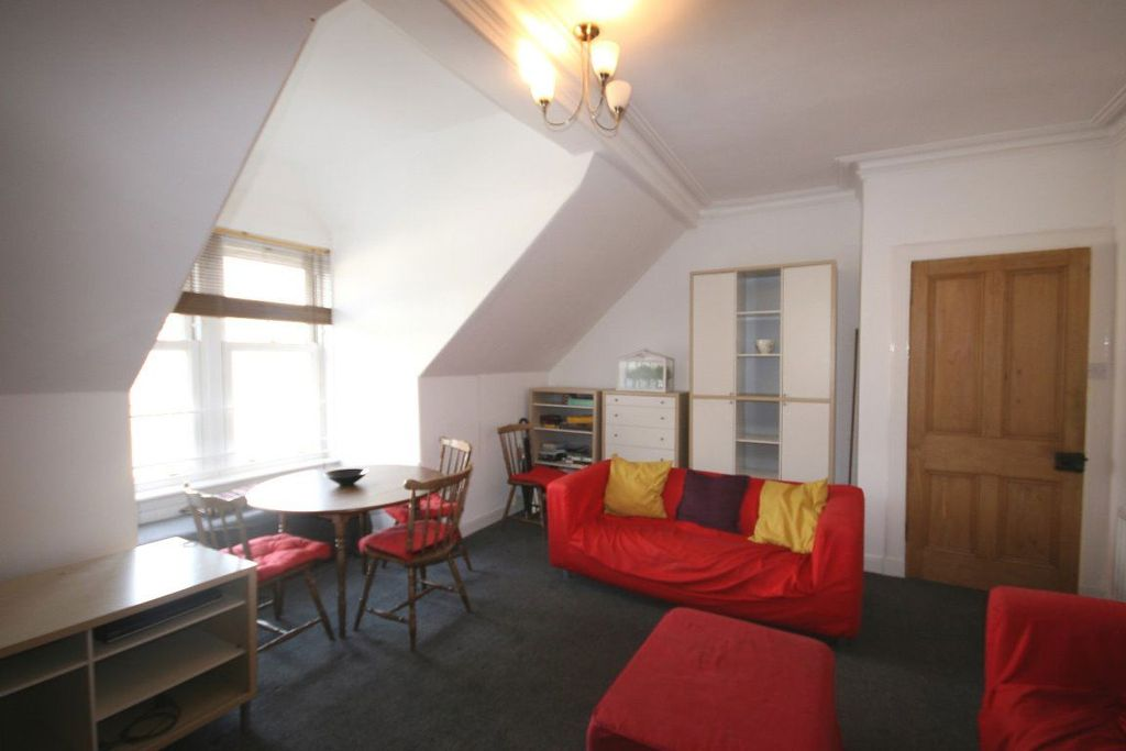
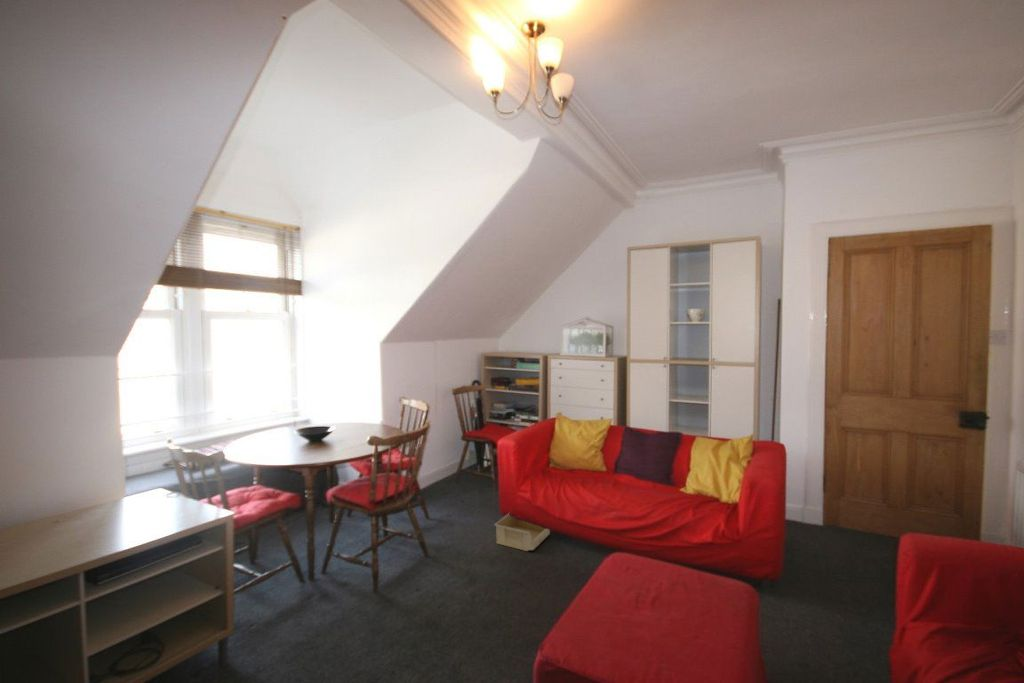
+ storage bin (523, 529)
